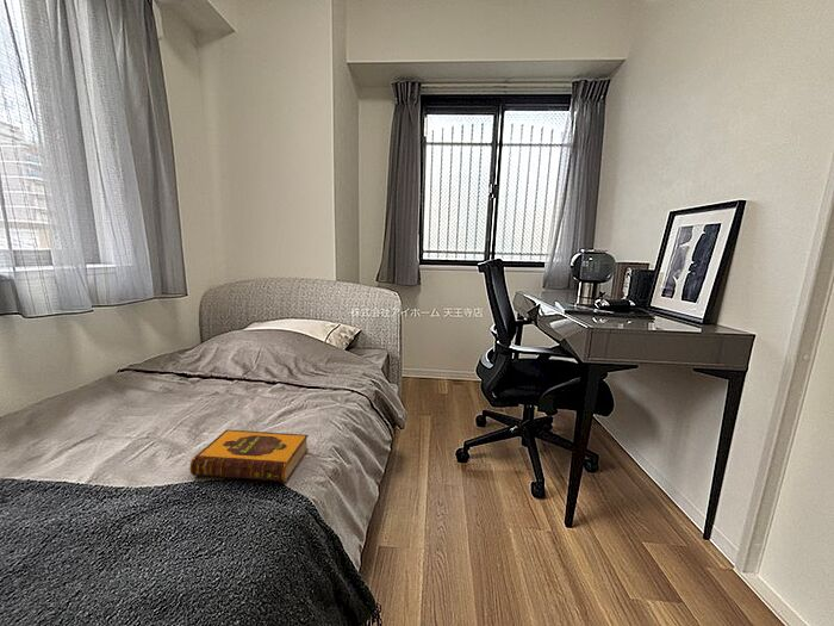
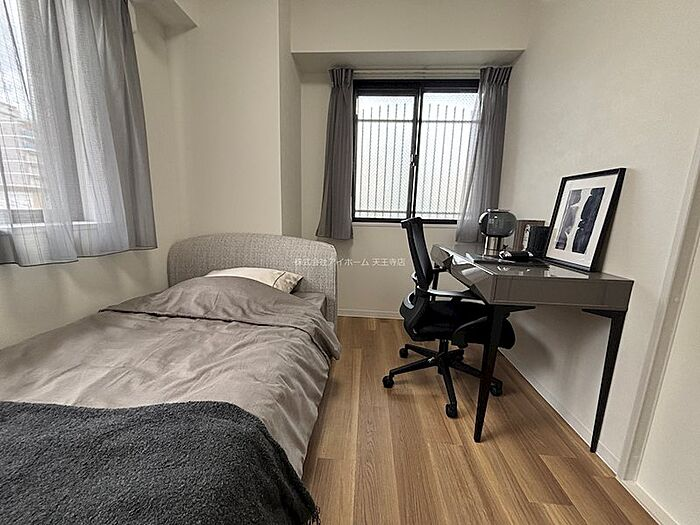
- hardback book (253, 455)
